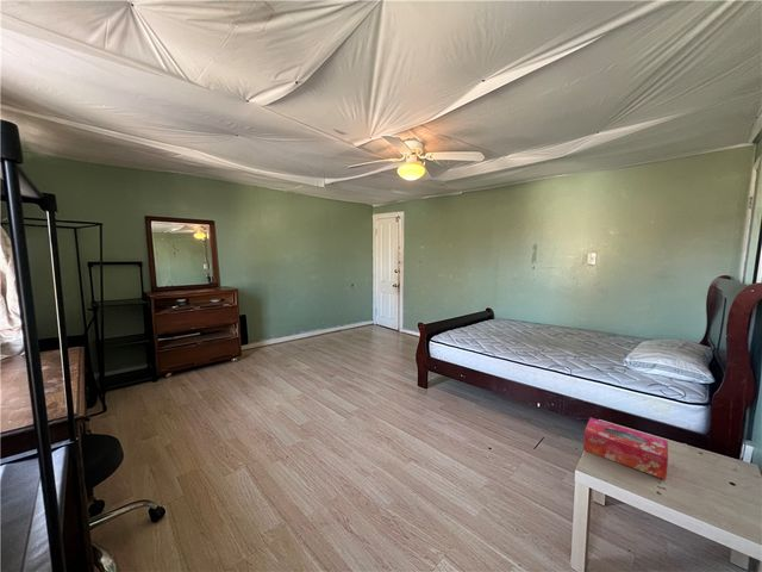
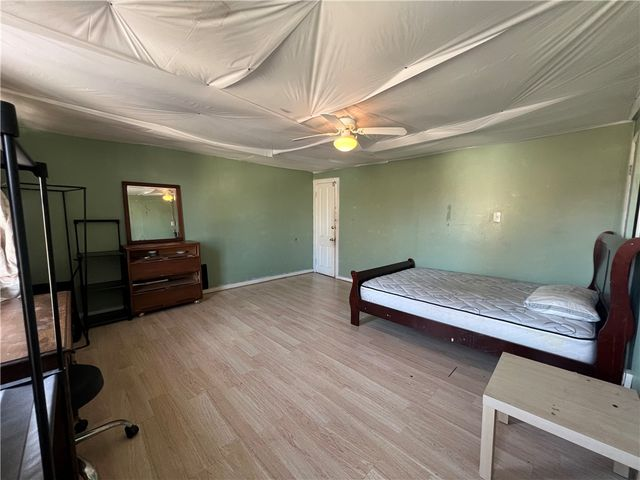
- tissue box (624, 444)
